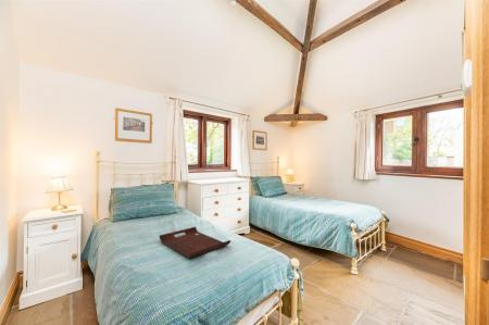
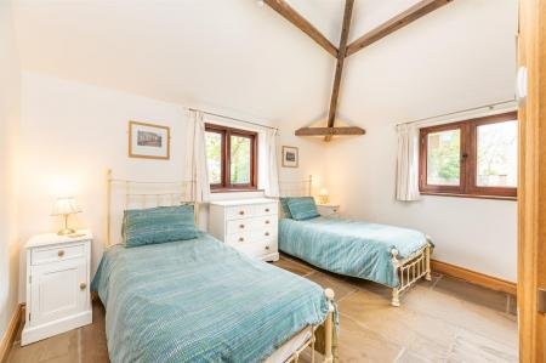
- serving tray (193, 240)
